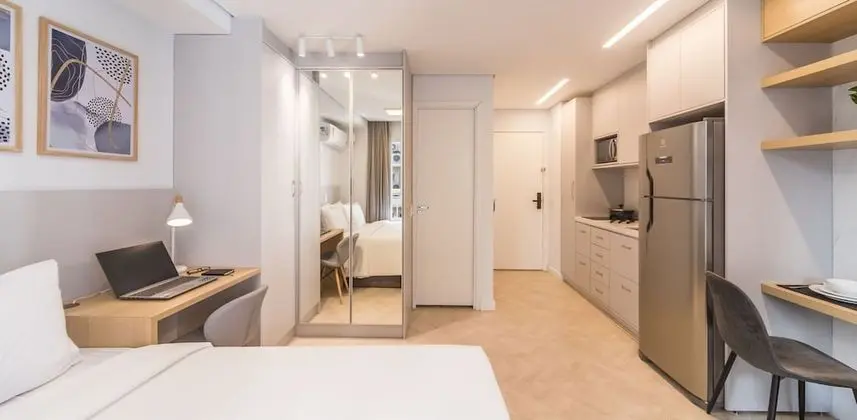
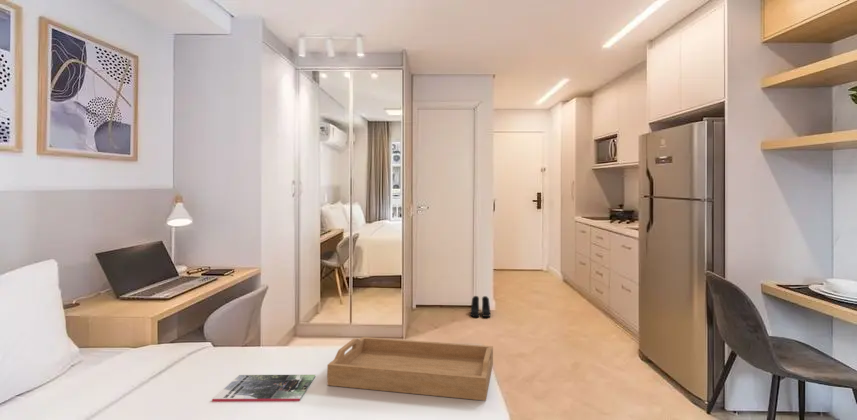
+ serving tray (415, 361)
+ boots (482, 305)
+ magazine (267, 387)
